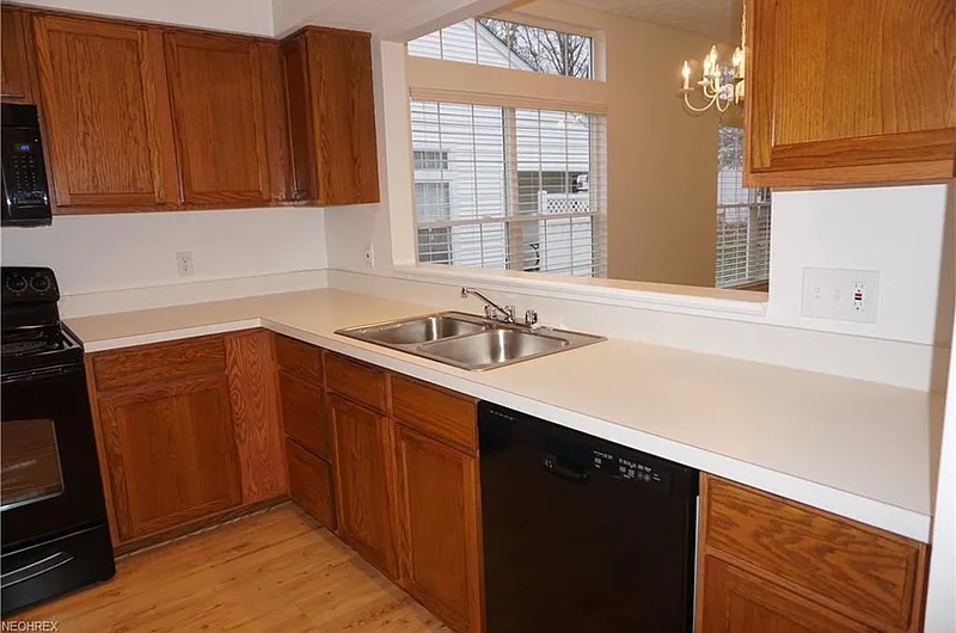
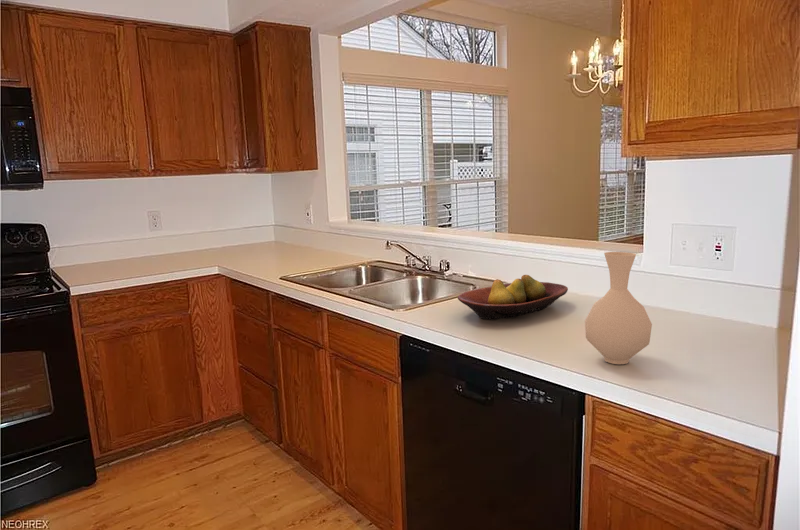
+ fruit bowl (513, 294)
+ vase (618, 307)
